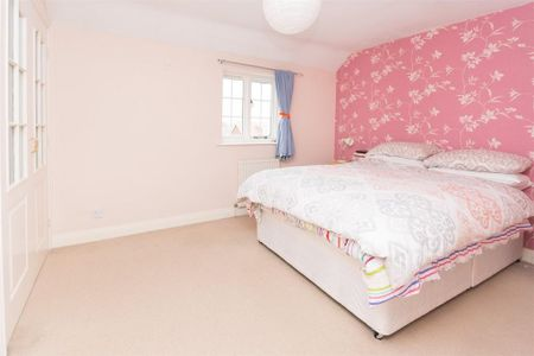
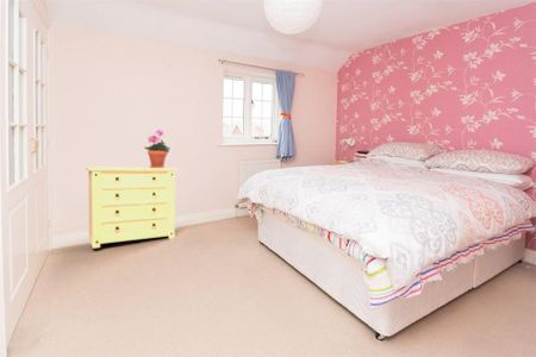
+ potted plant (157, 148)
+ dresser (132, 203)
